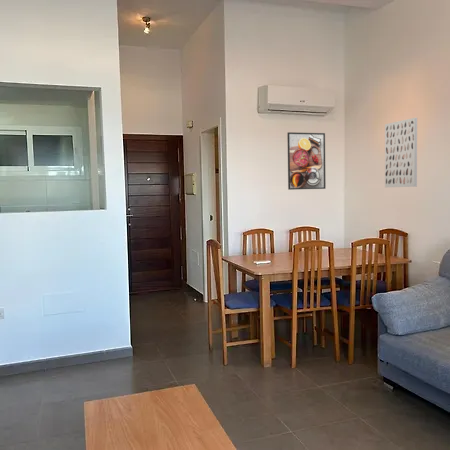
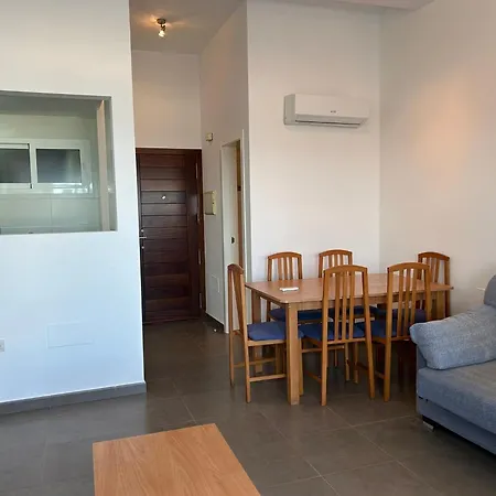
- wall art (400, 154)
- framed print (306, 161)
